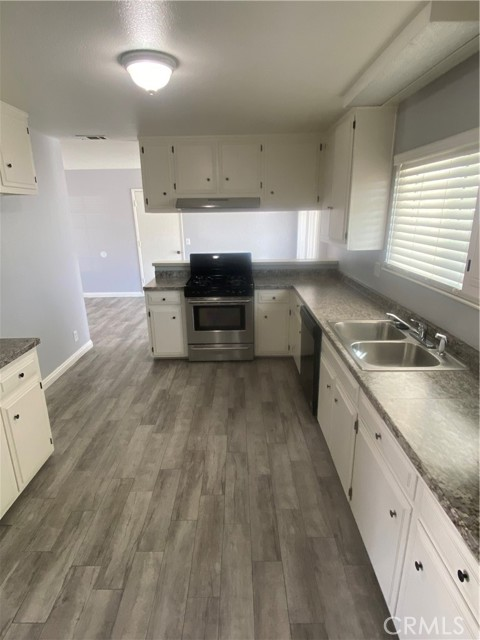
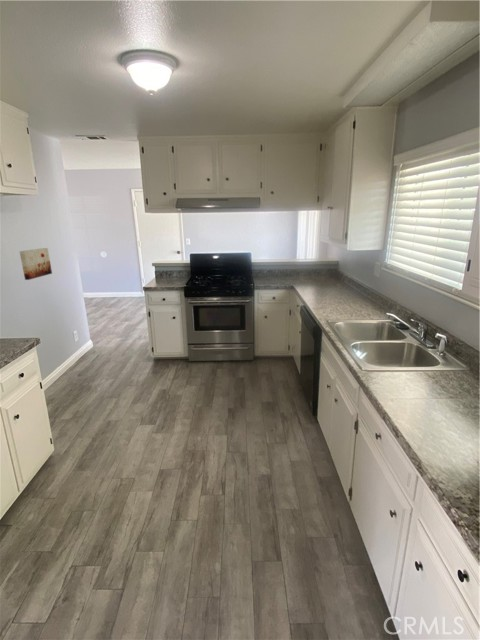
+ wall art (36, 263)
